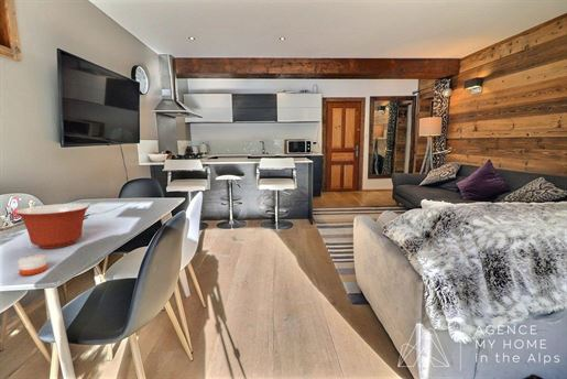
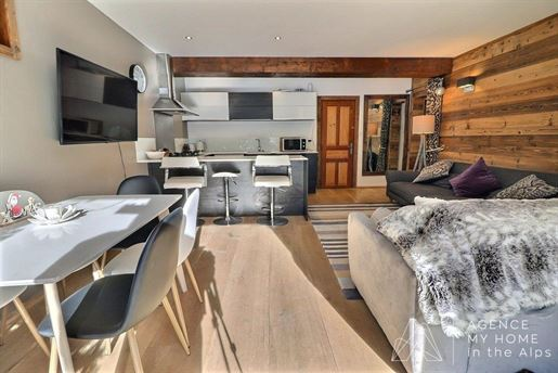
- mixing bowl (56, 226)
- candle (32, 257)
